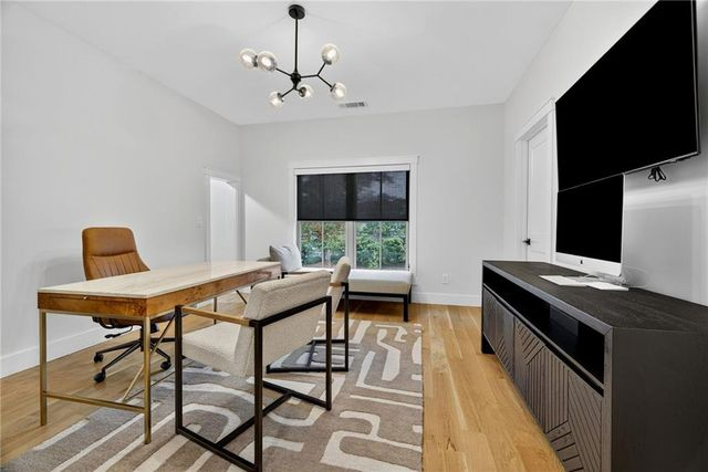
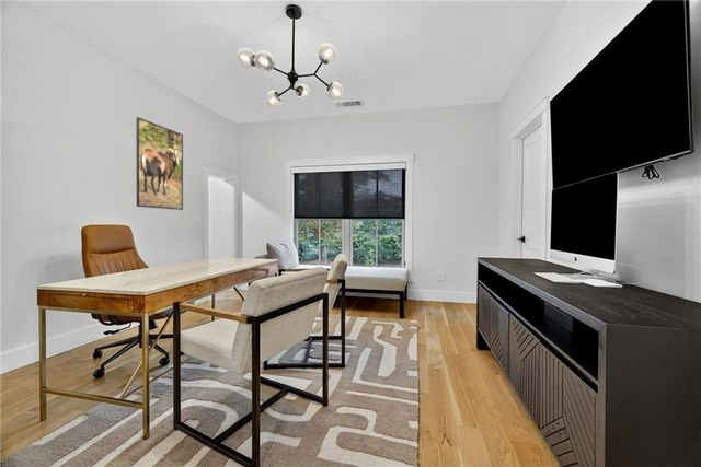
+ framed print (161, 167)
